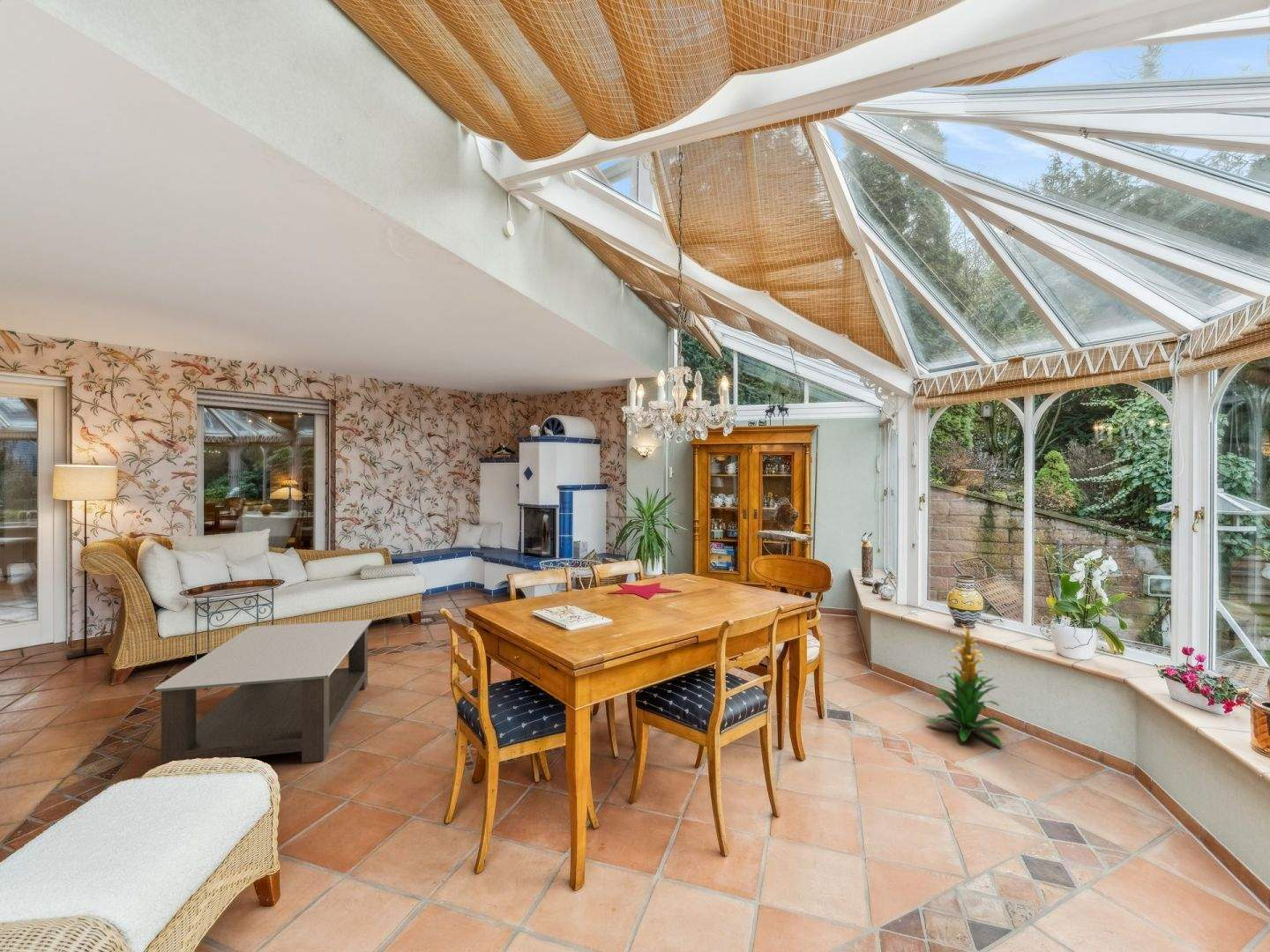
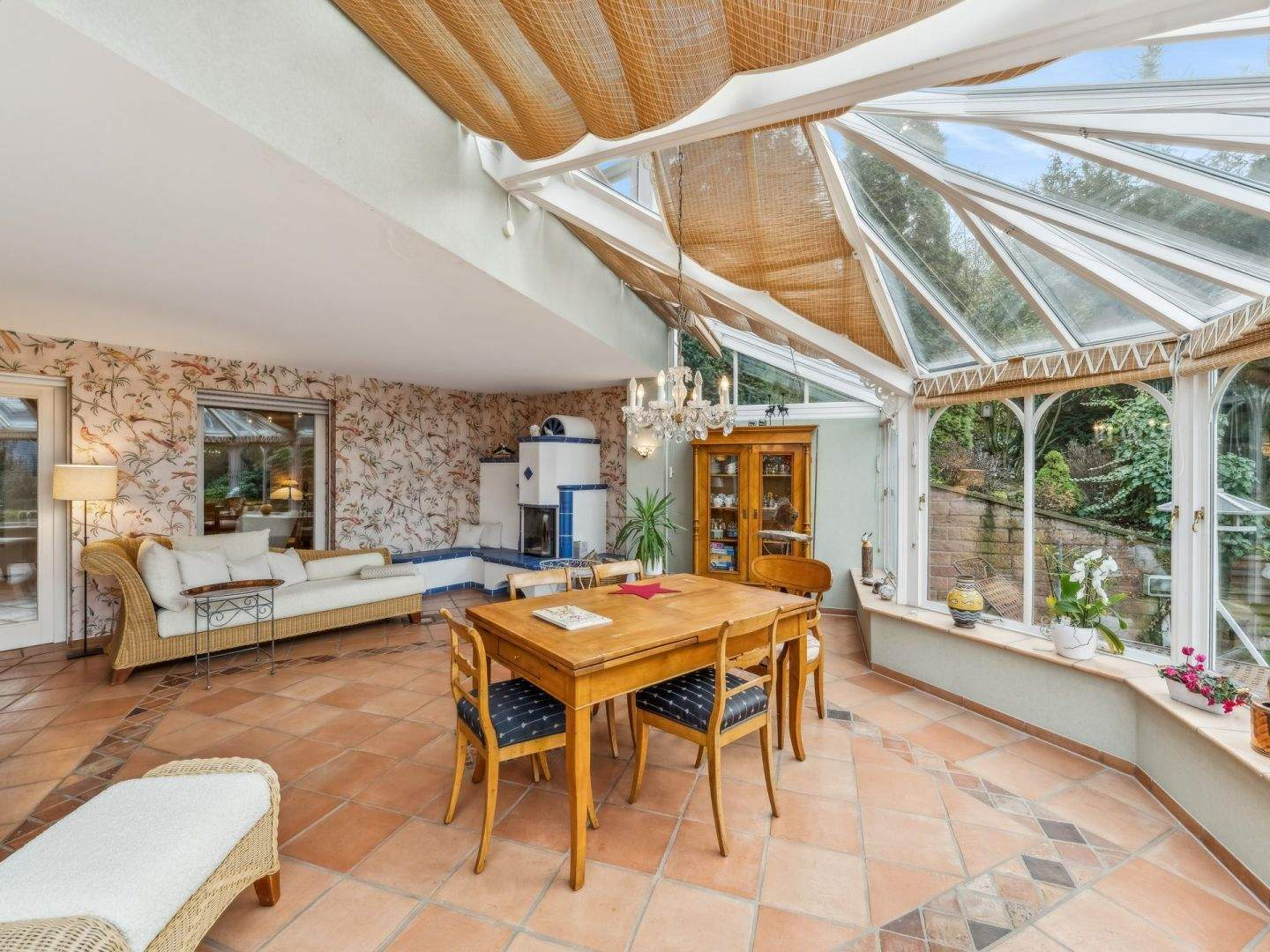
- coffee table (283, 685)
- indoor plant (967, 678)
